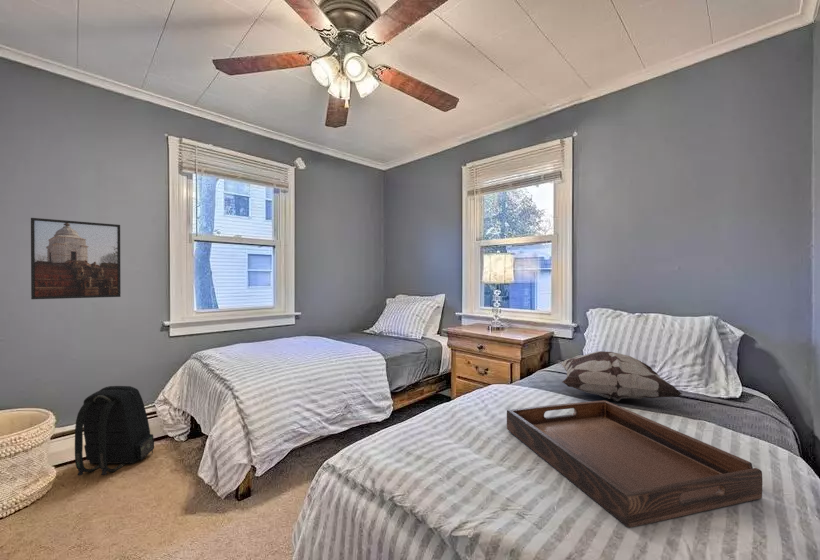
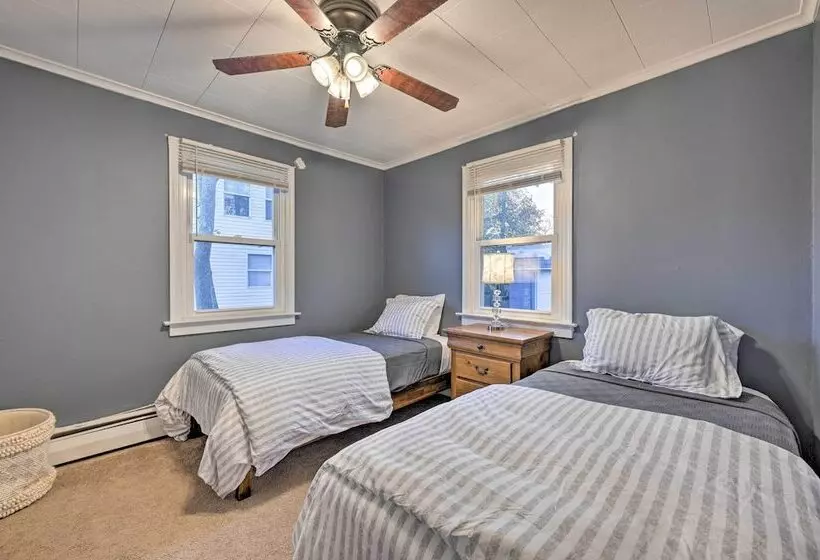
- serving tray (613, 445)
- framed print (78, 259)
- decorative pillow (607, 374)
- backpack (112, 426)
